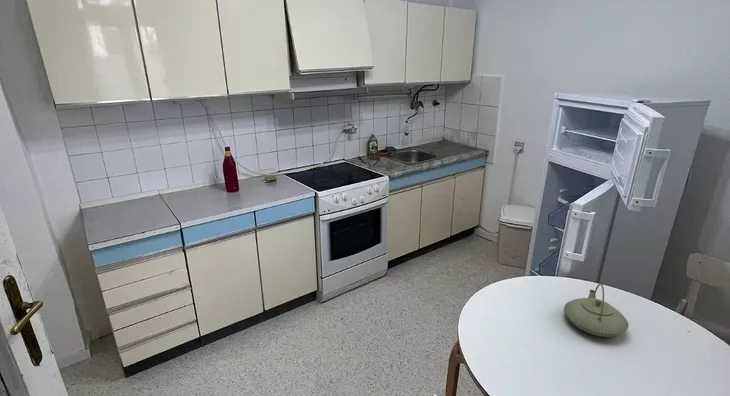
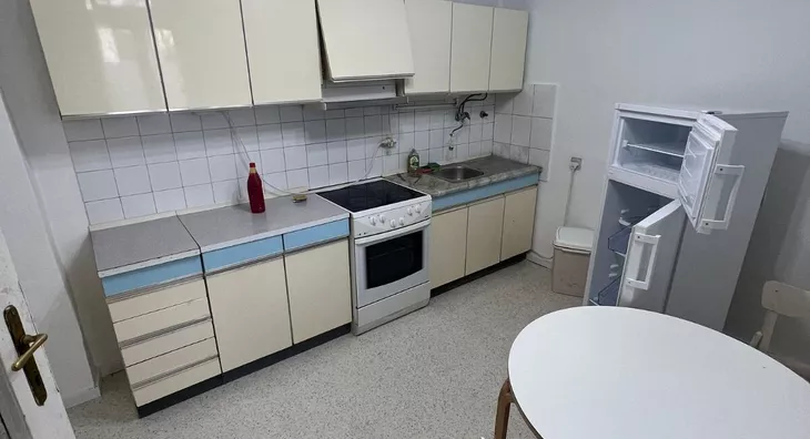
- teapot (597, 303)
